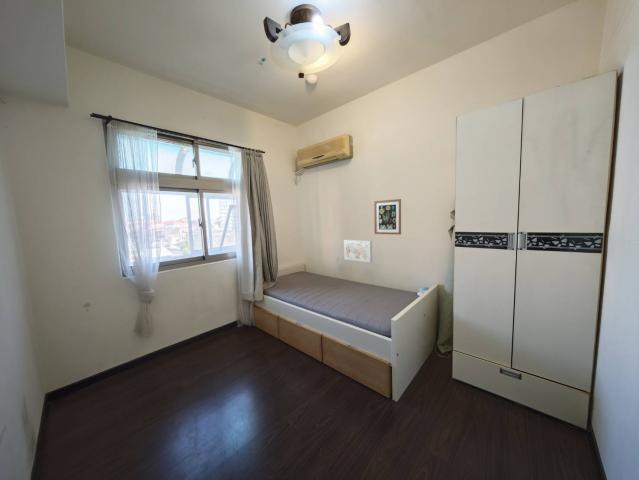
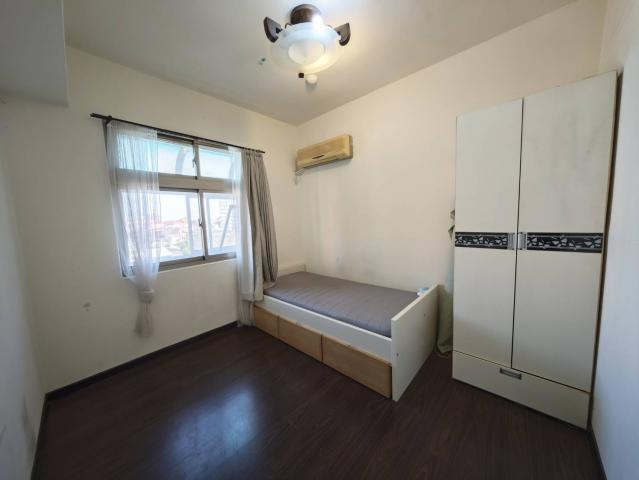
- wall art (387, 217)
- wall art (357, 250)
